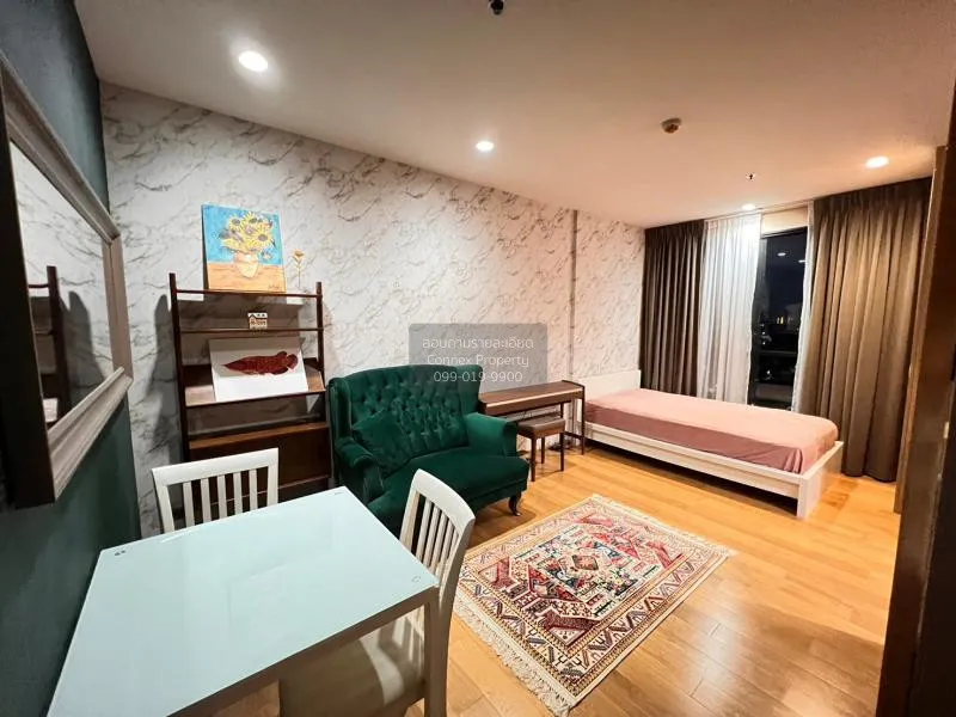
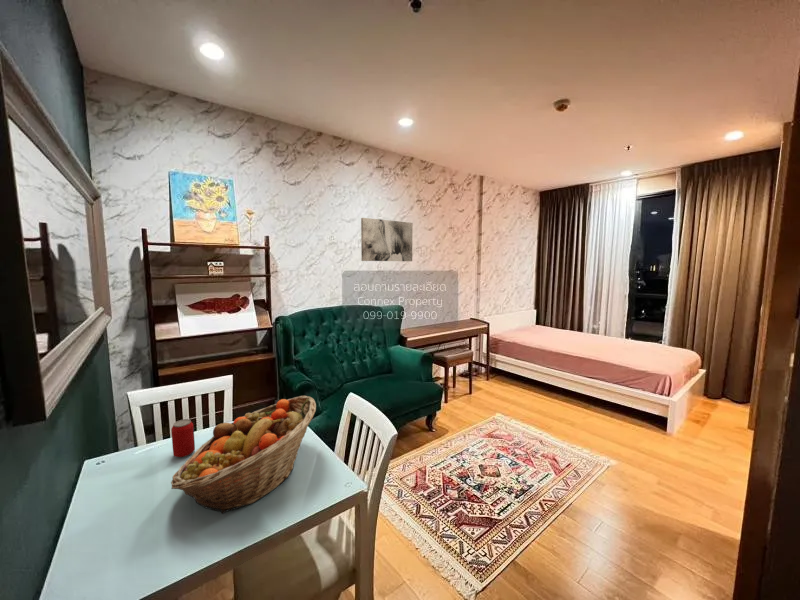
+ fruit basket (254, 444)
+ wall art (388, 240)
+ beverage can (183, 438)
